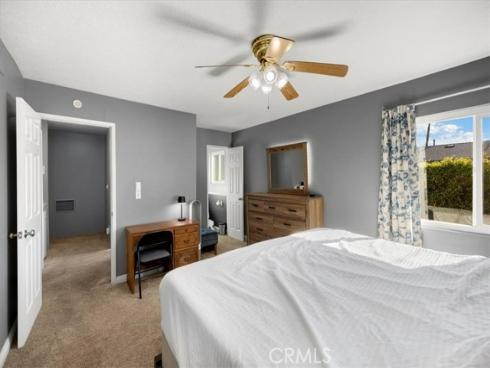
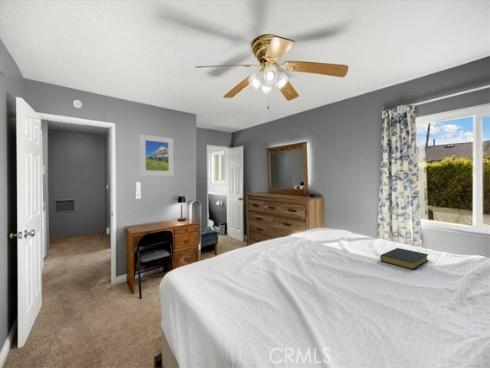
+ hardback book (404, 257)
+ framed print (157, 156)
